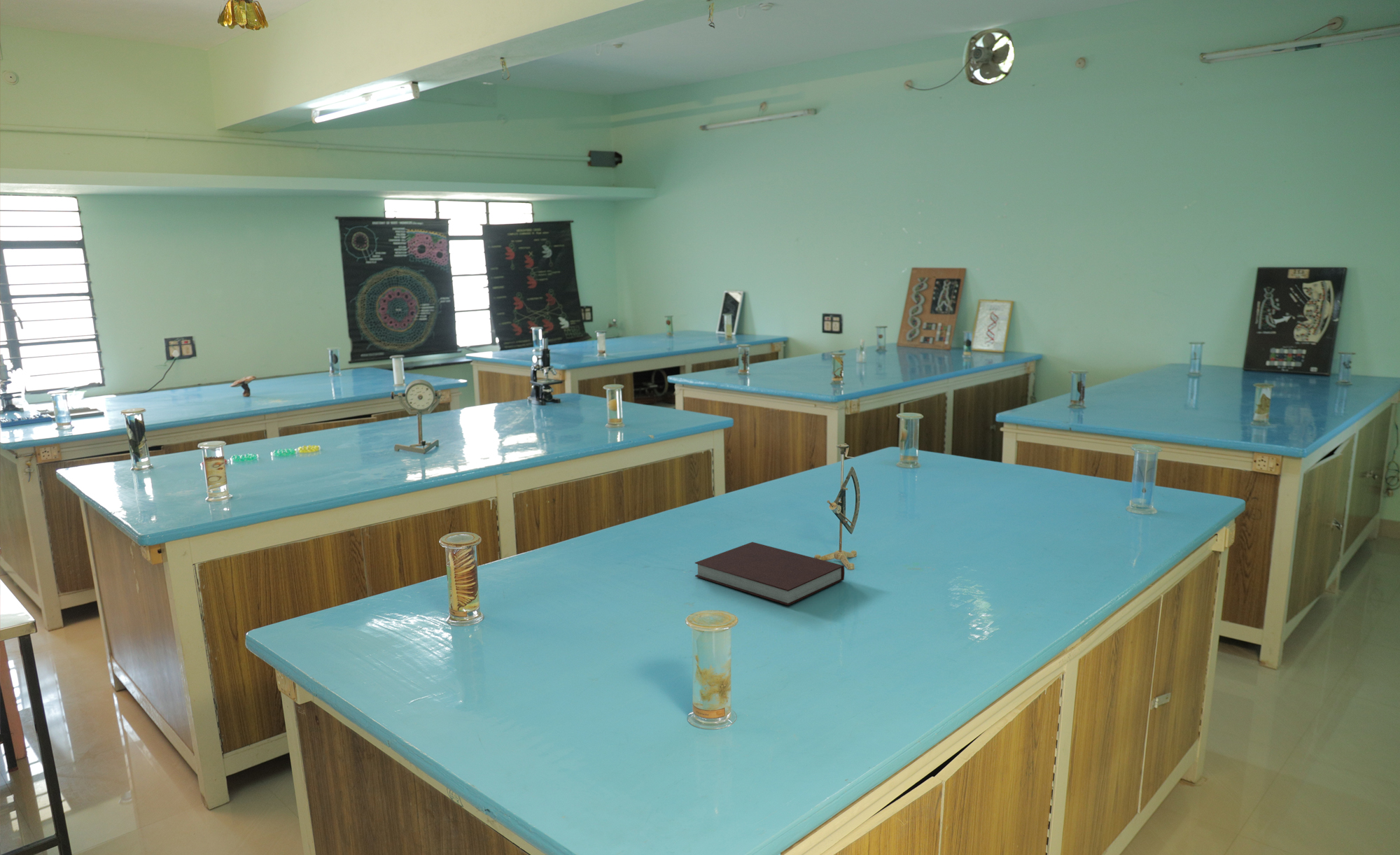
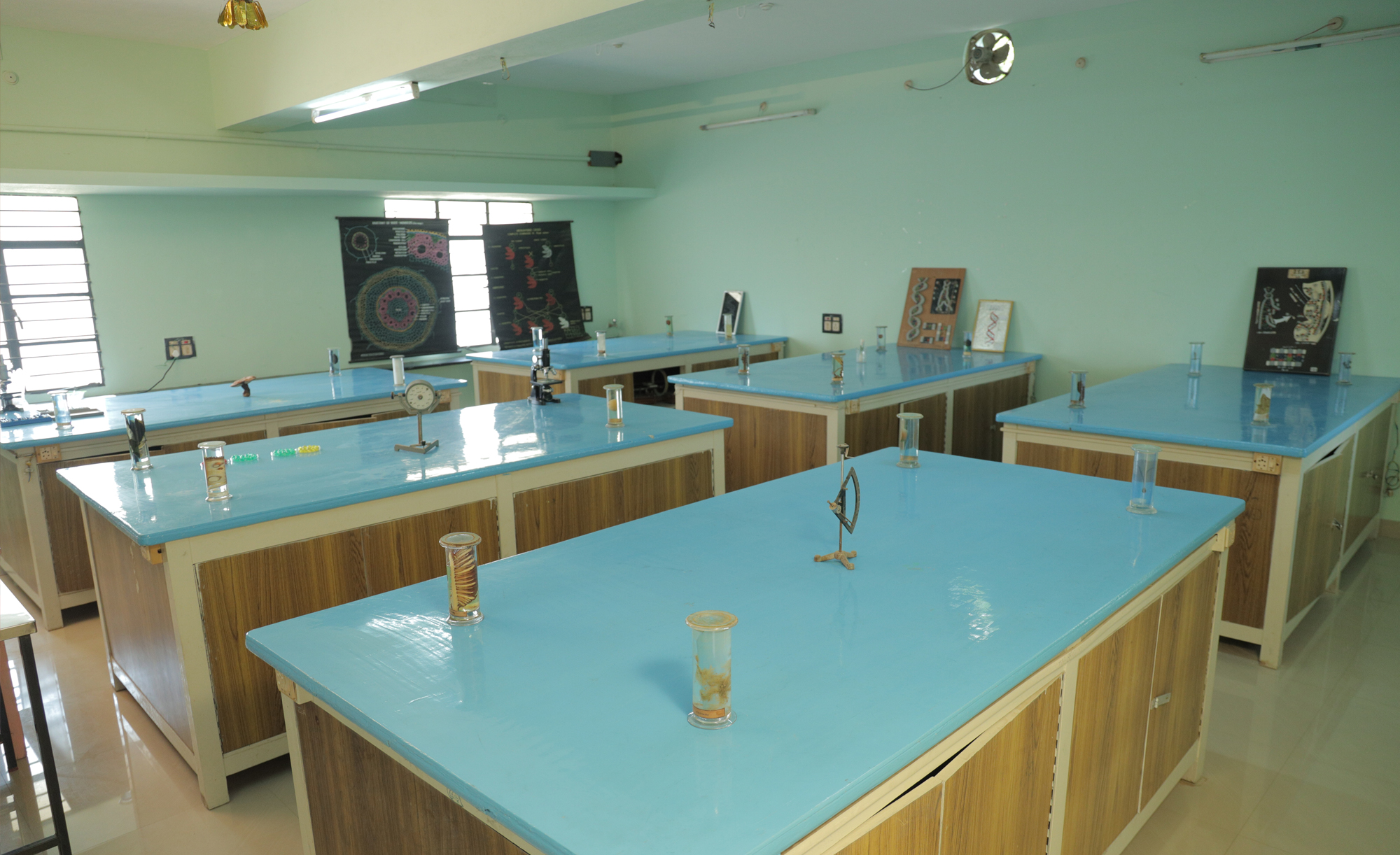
- notebook (769, 571)
